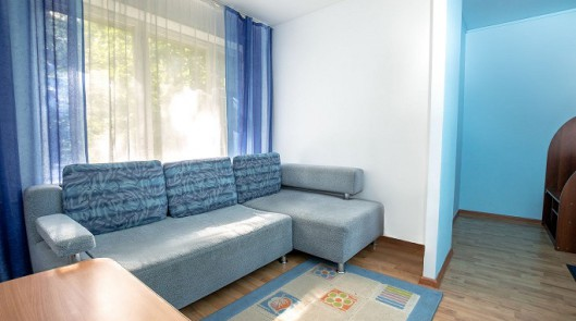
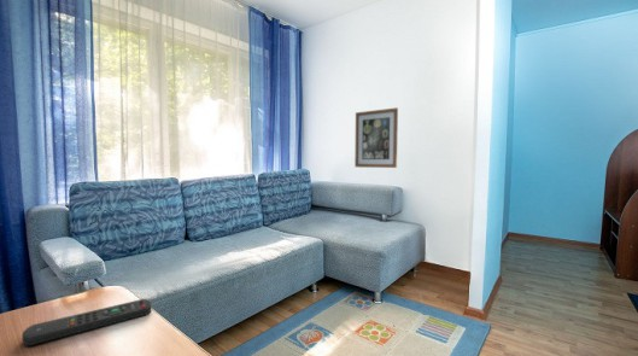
+ remote control (93, 319)
+ wall art (375, 139)
